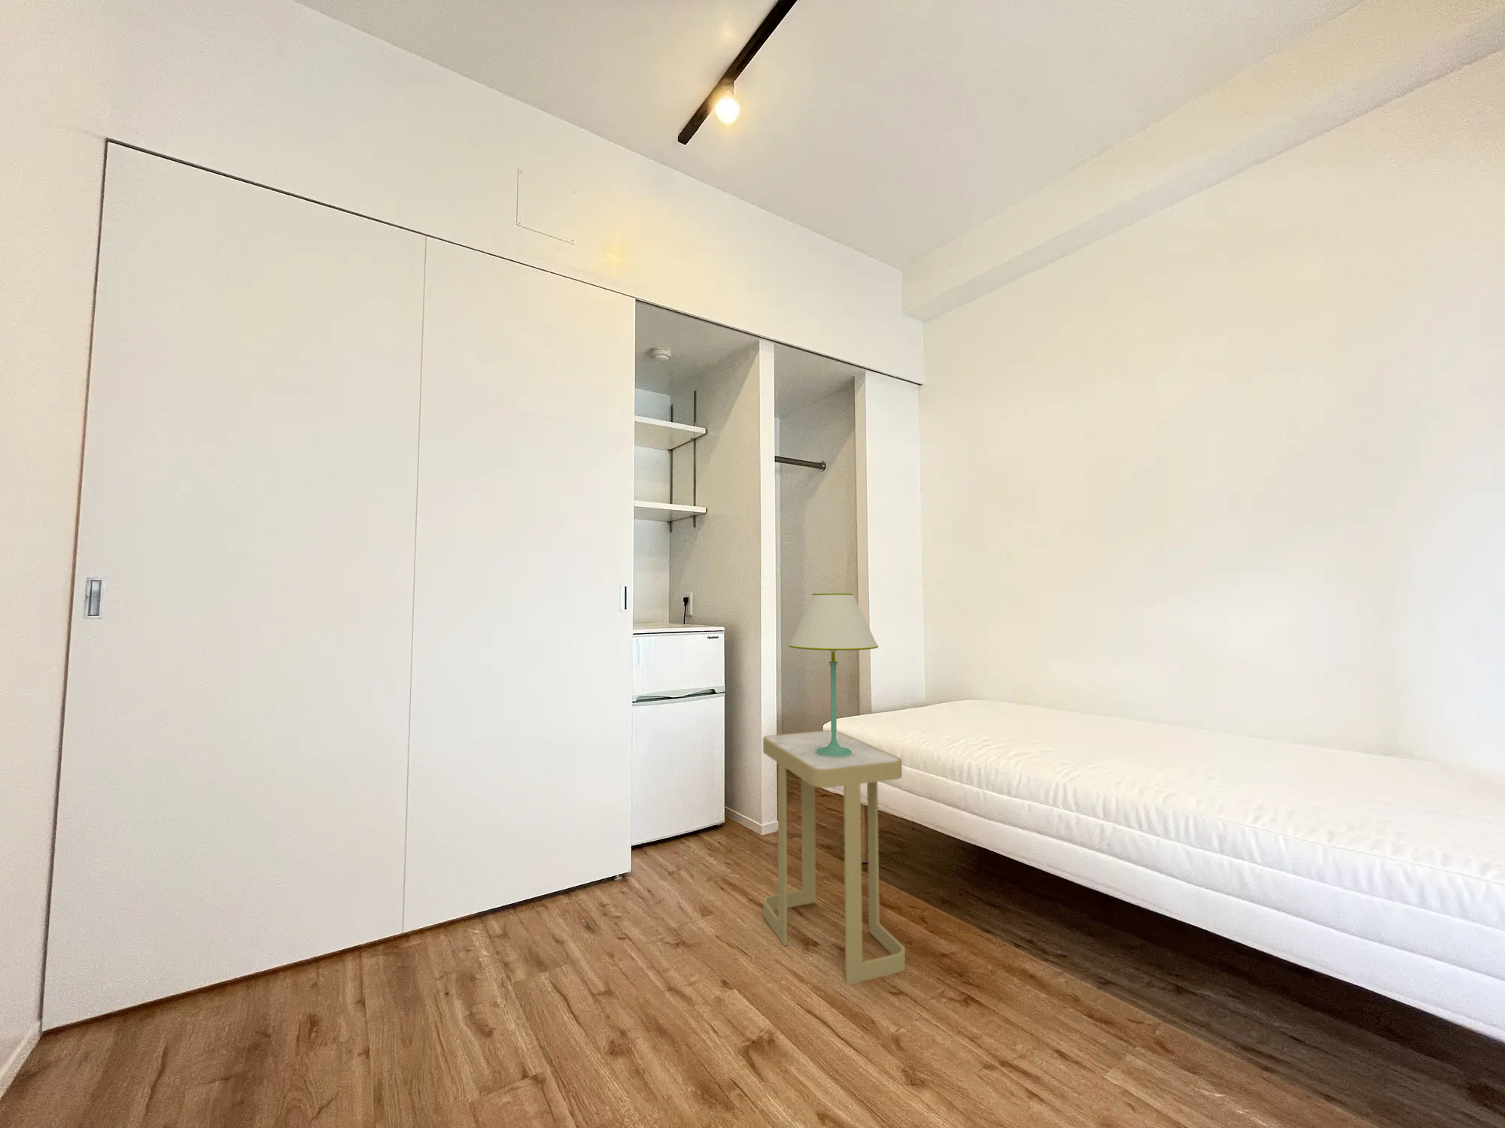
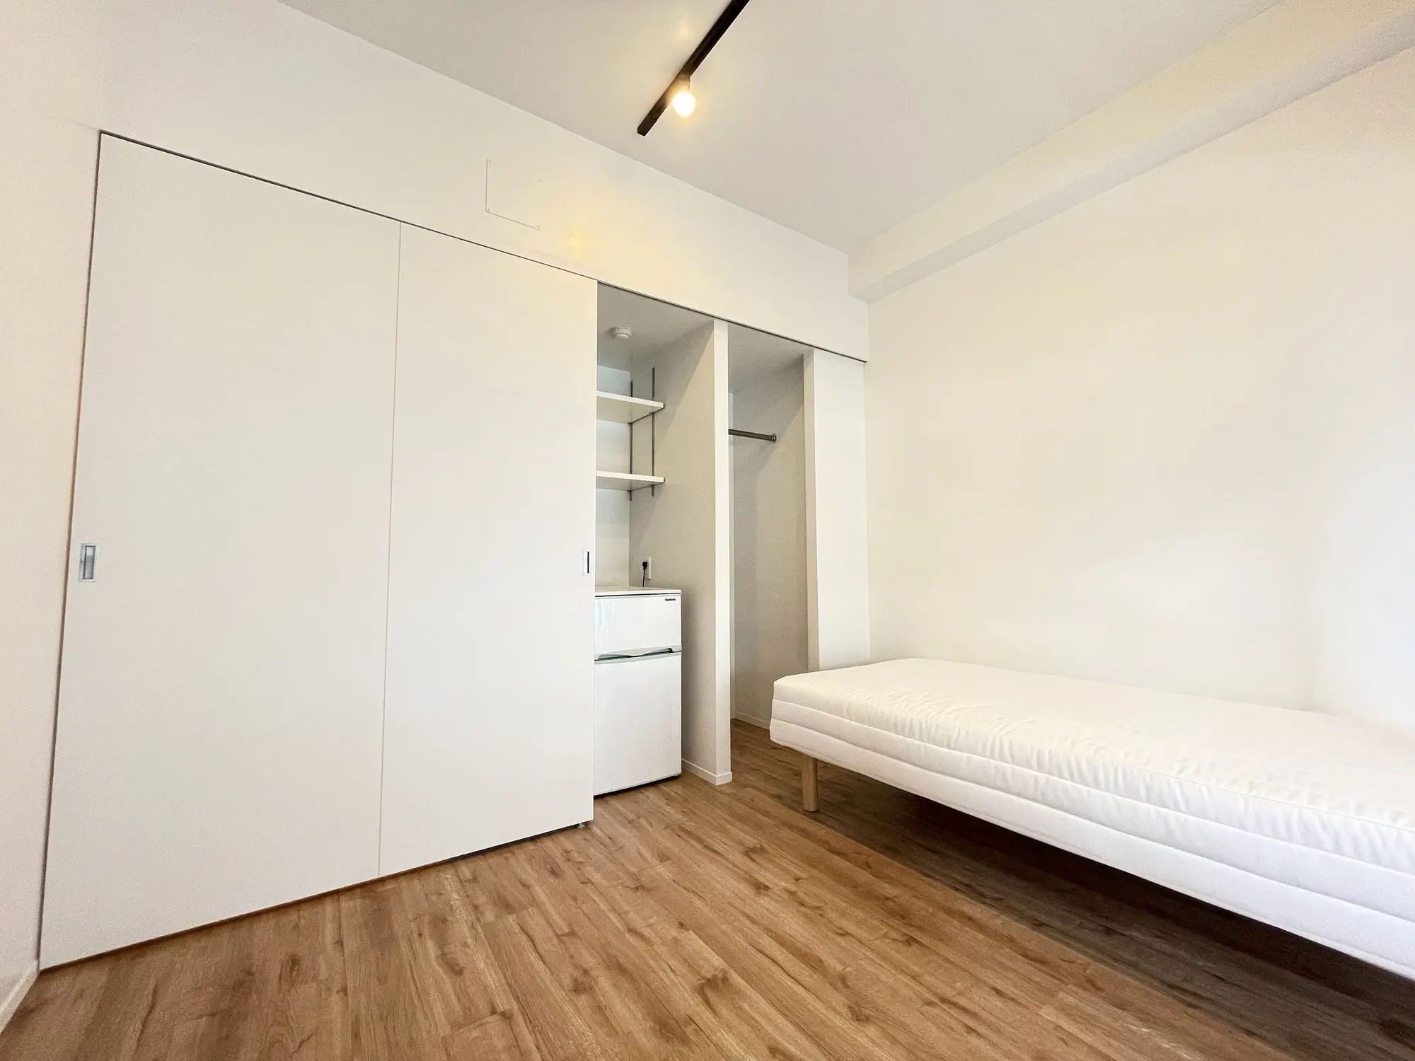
- side table (815, 841)
- table lamp (833, 672)
